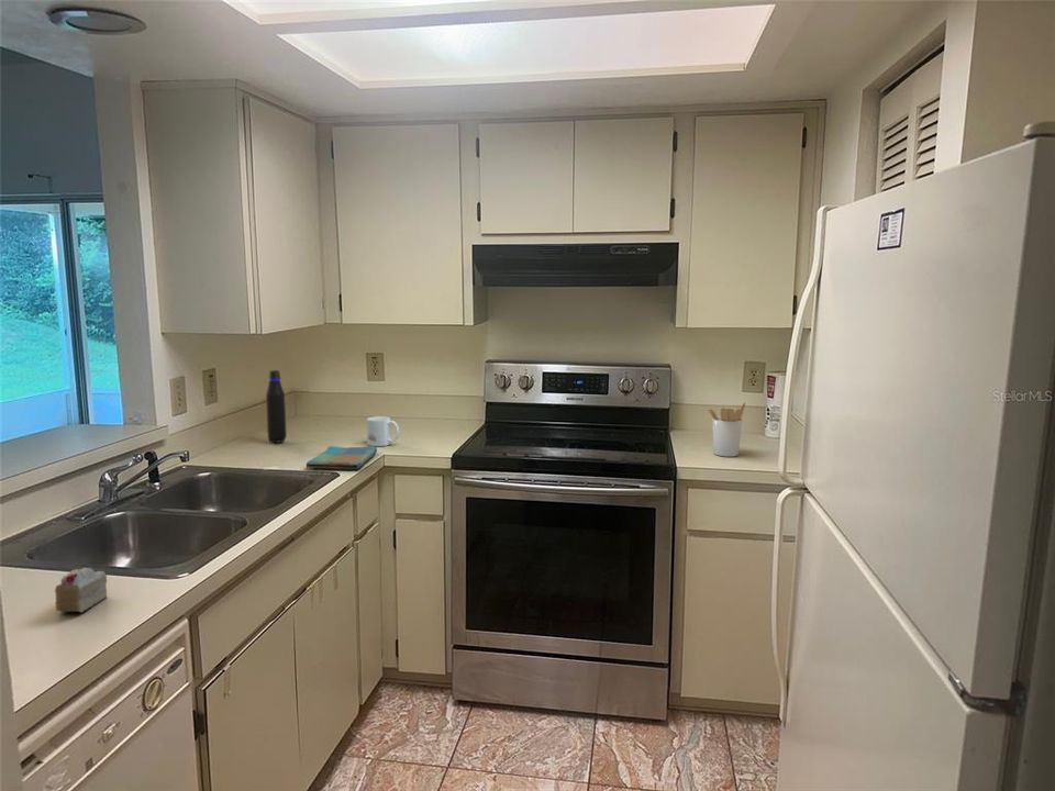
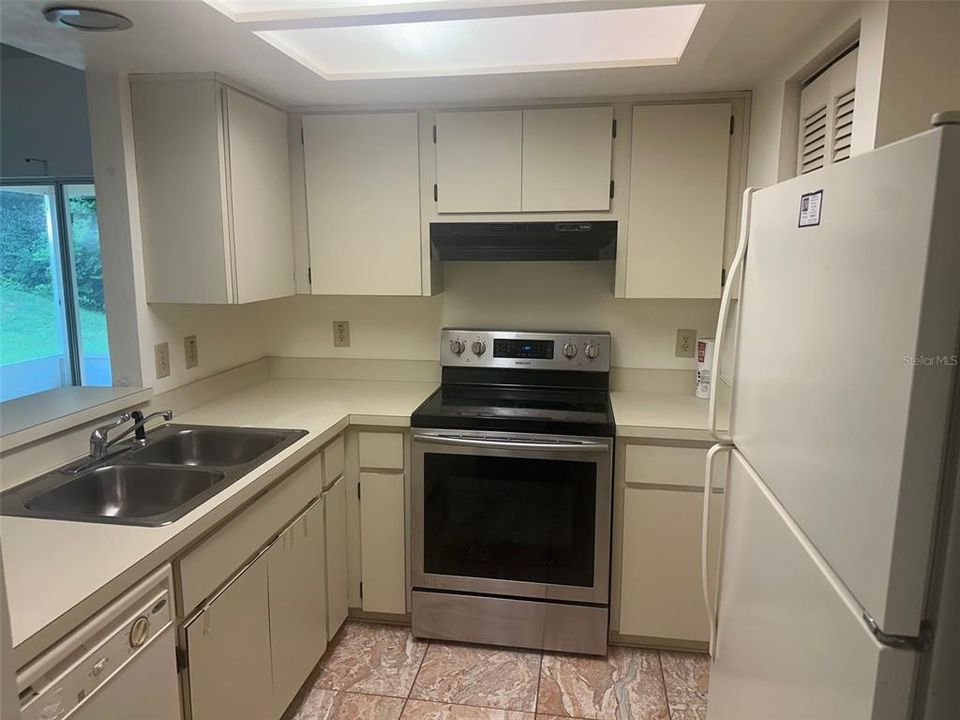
- utensil holder (728, 428)
- dish towel (343, 456)
- cake slice (81, 587)
- water bottle (276, 406)
- mug (384, 431)
